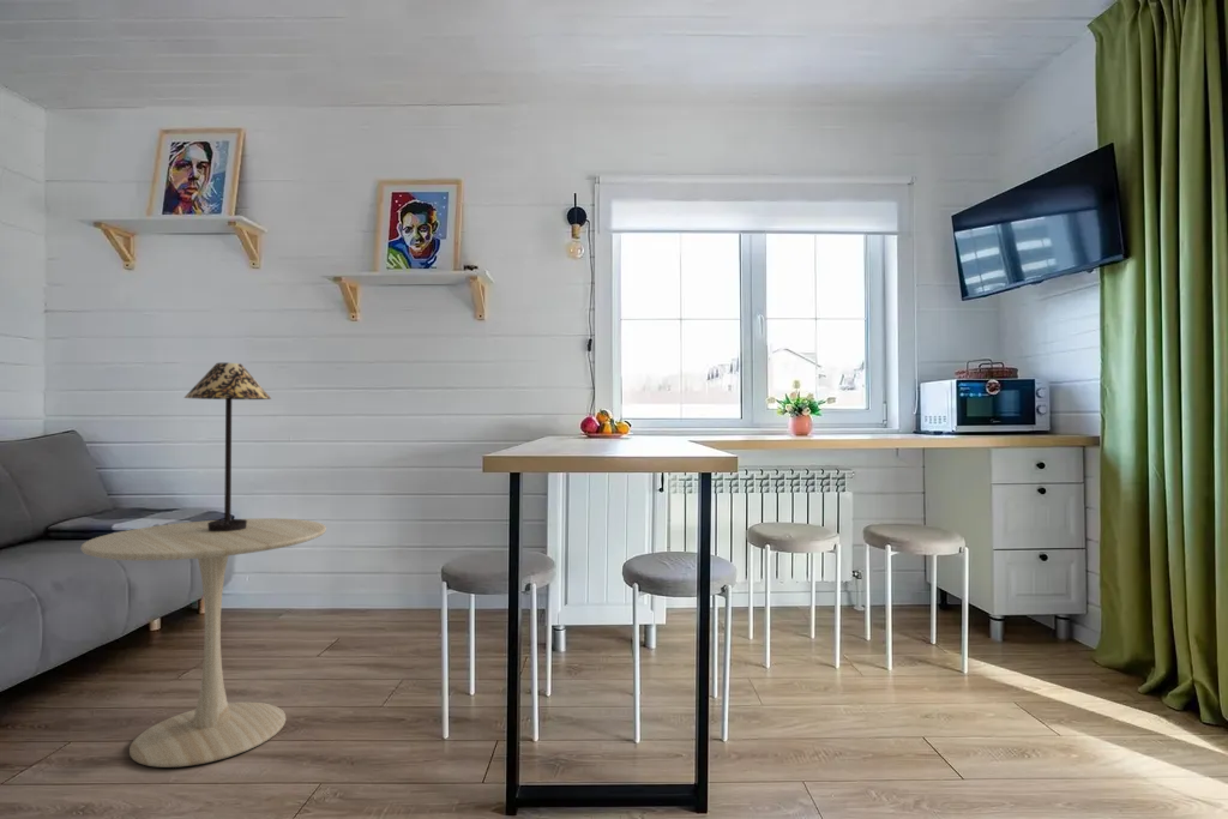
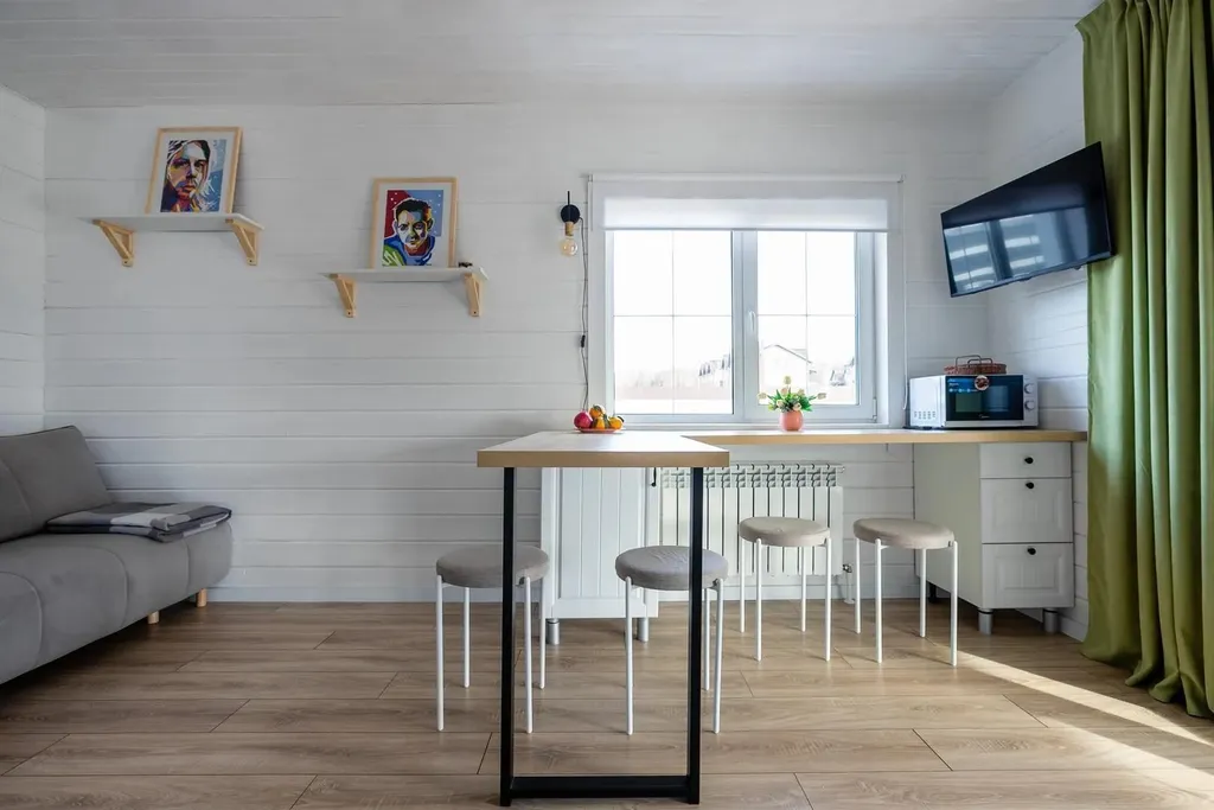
- side table (212, 632)
- table lamp (228, 445)
